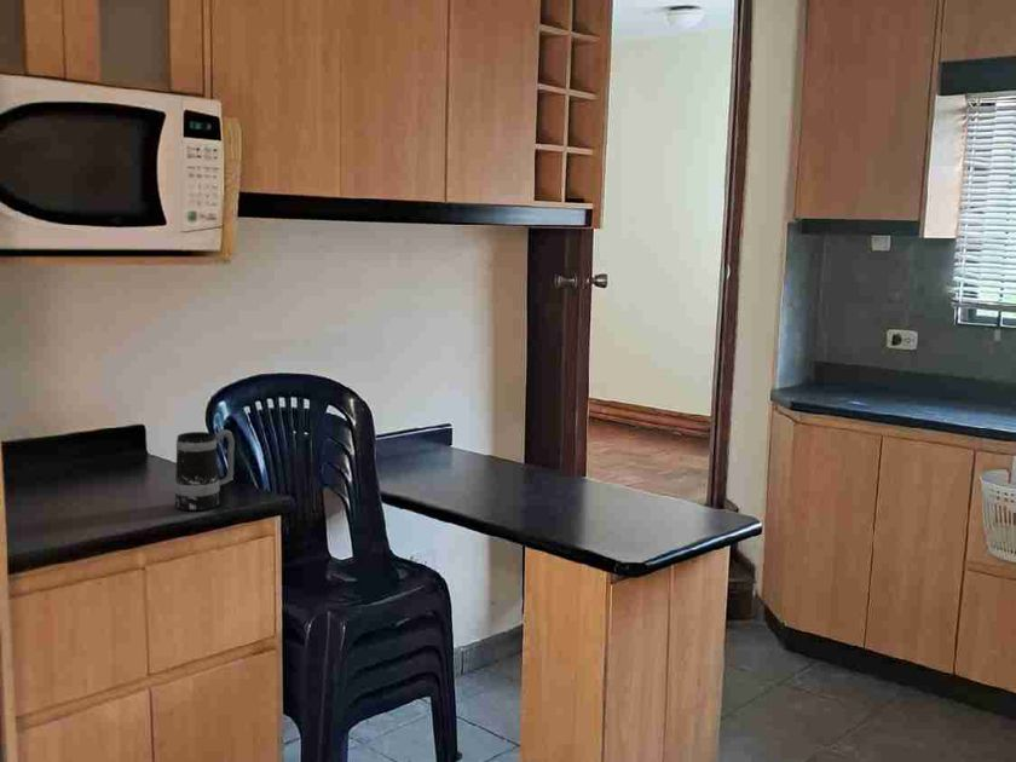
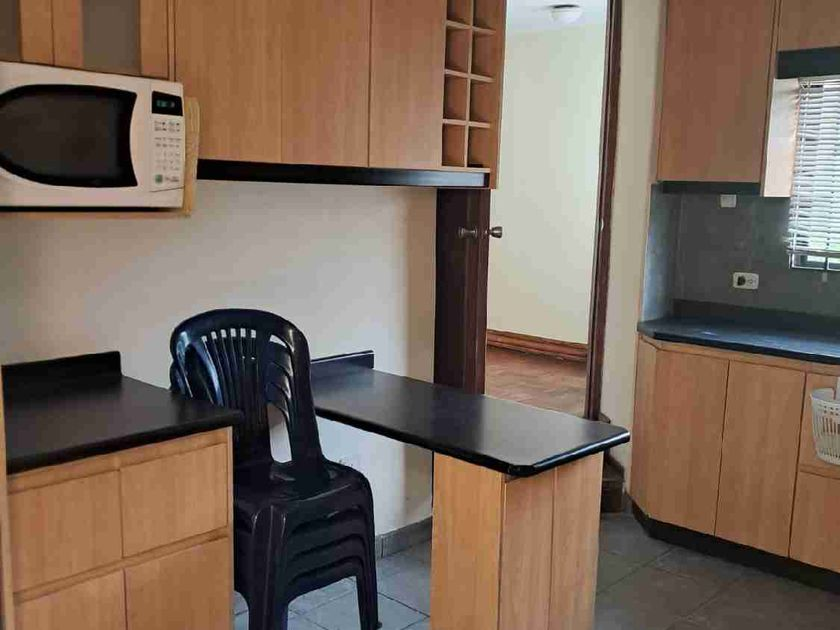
- mug (206, 468)
